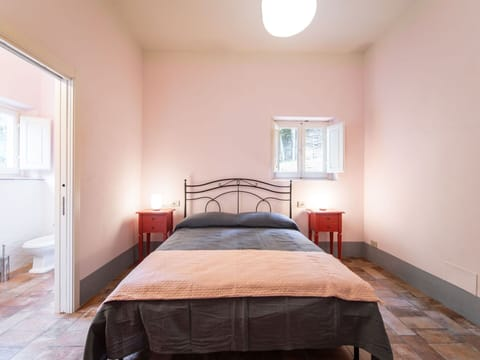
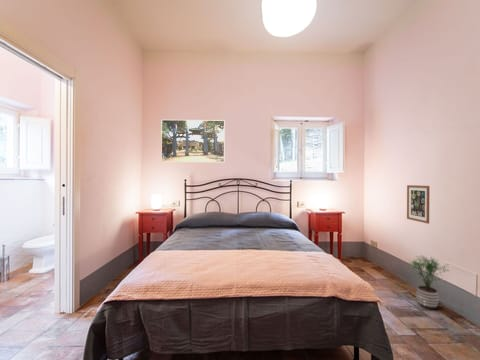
+ wall art (417, 203)
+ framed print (193, 141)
+ potted plant (425, 280)
